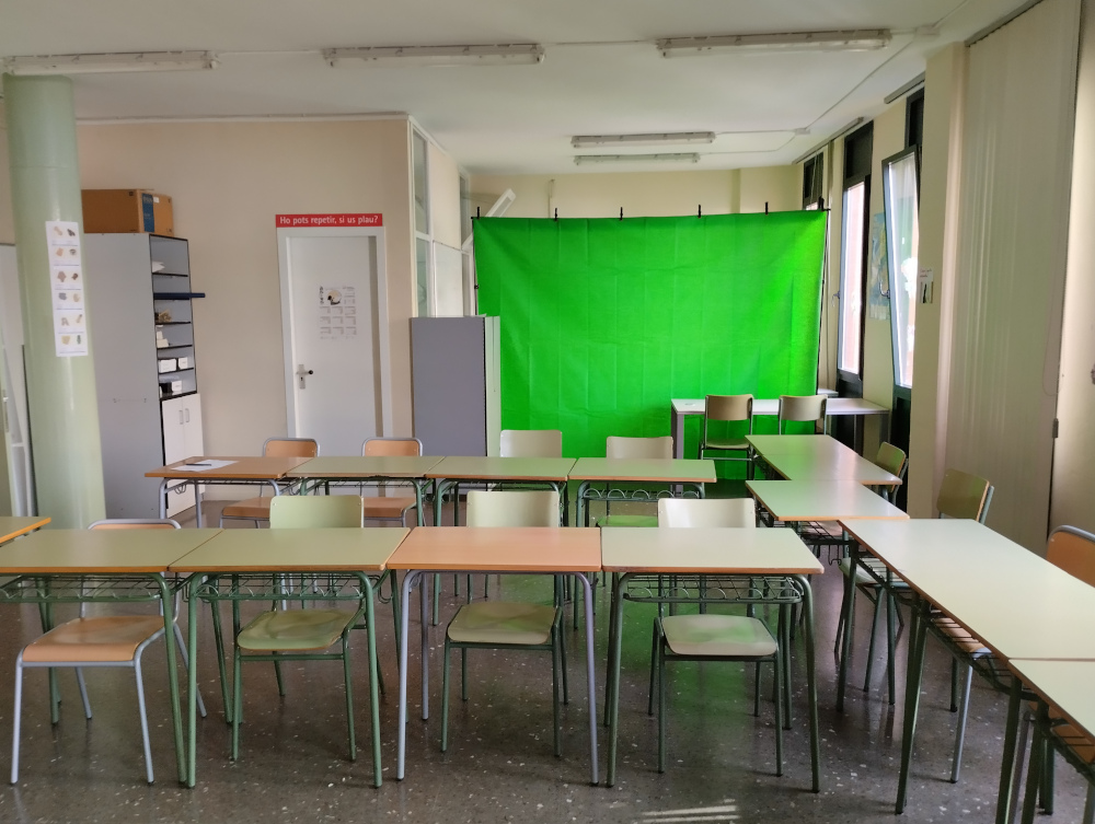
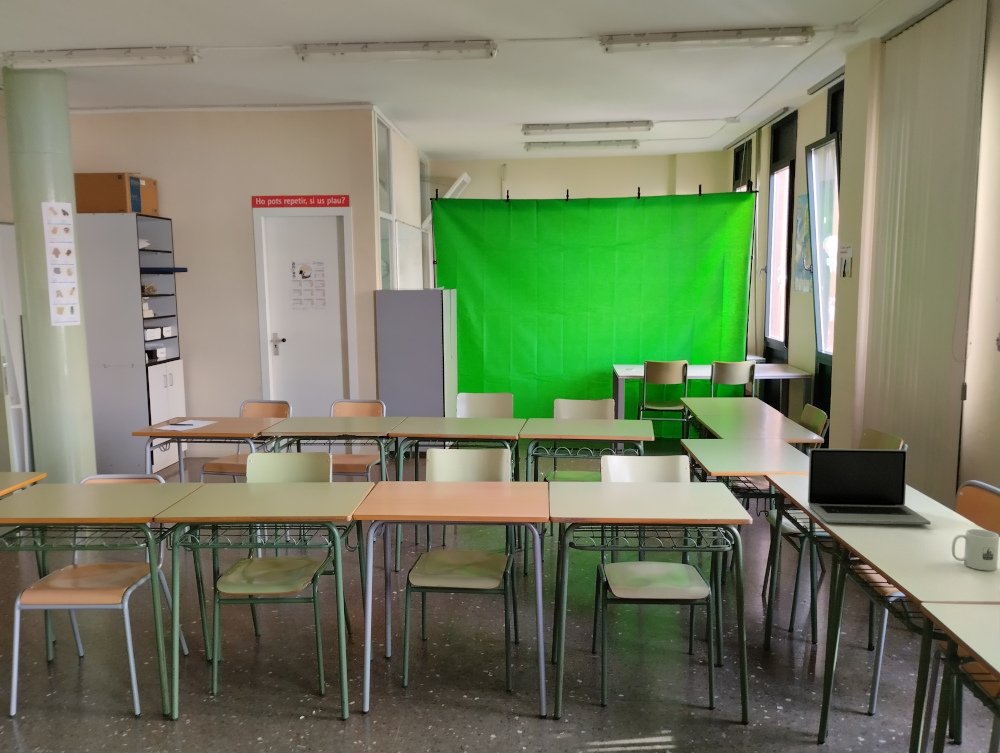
+ laptop (867, 485)
+ mug (974, 548)
